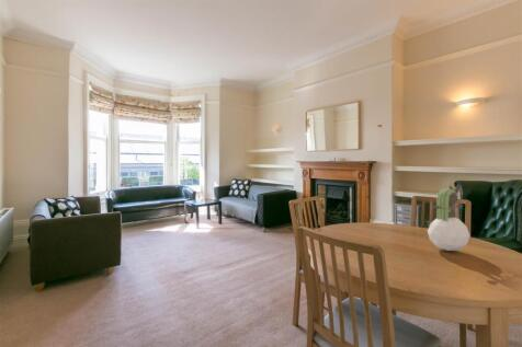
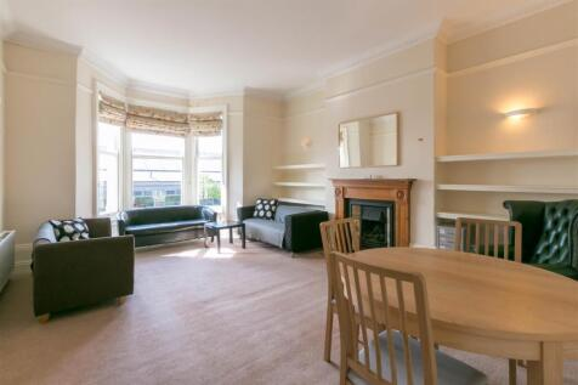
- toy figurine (447, 218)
